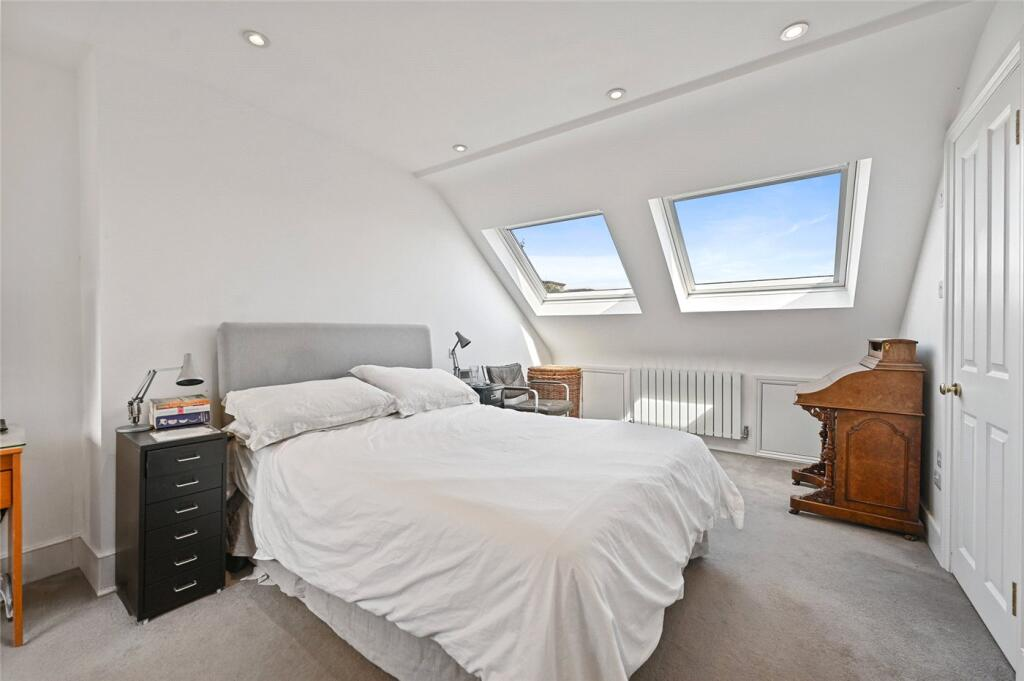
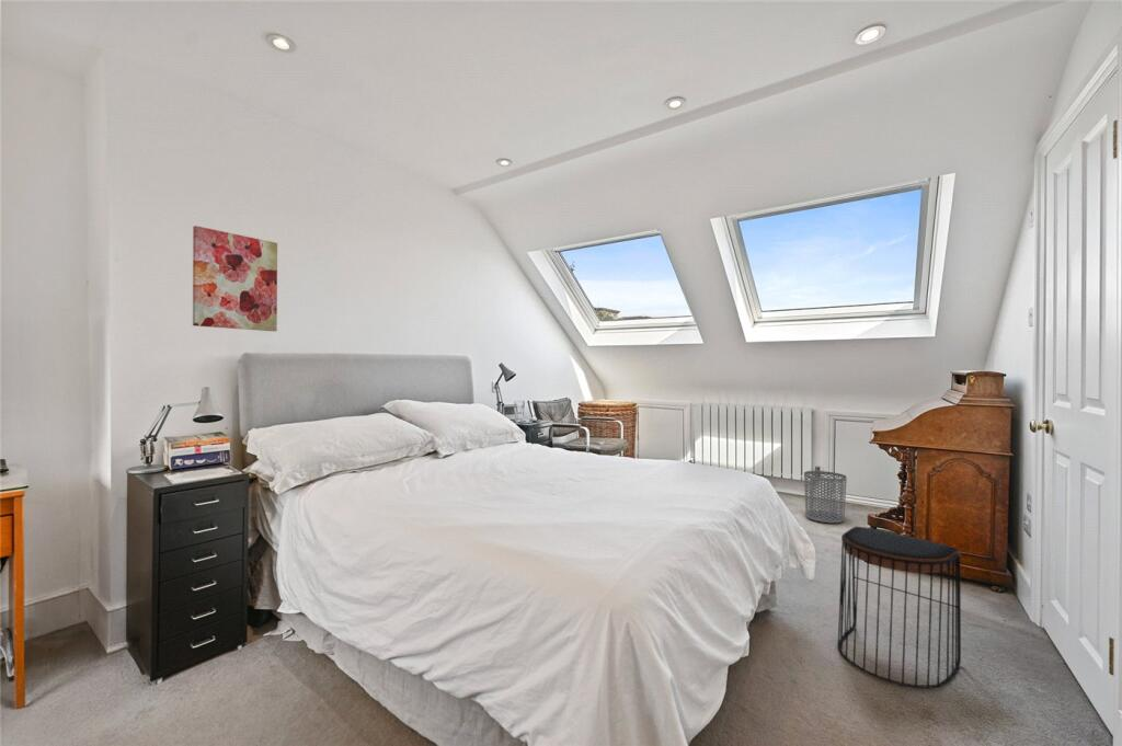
+ wall art (237, 282)
+ stool (892, 600)
+ waste bin (824, 496)
